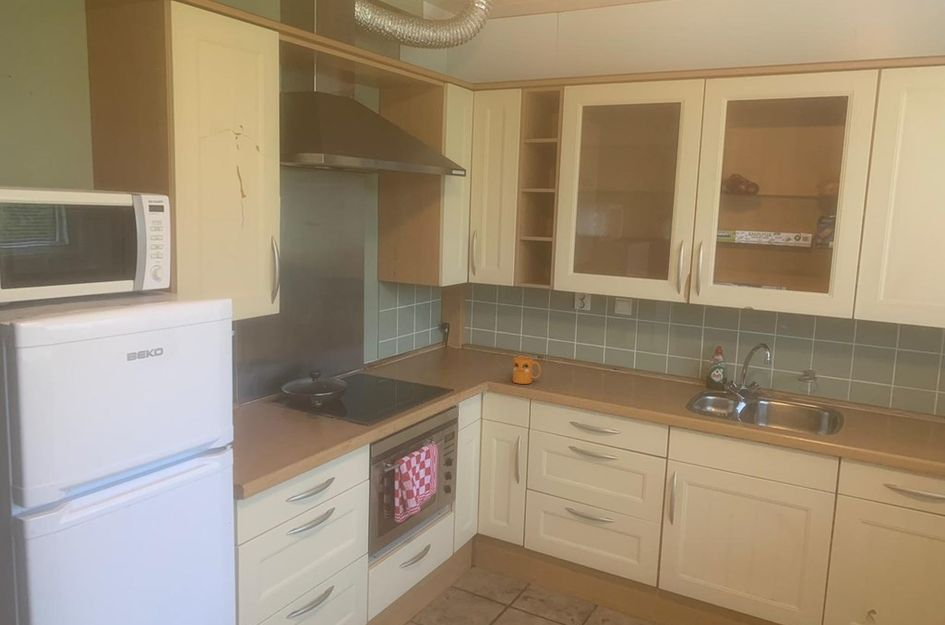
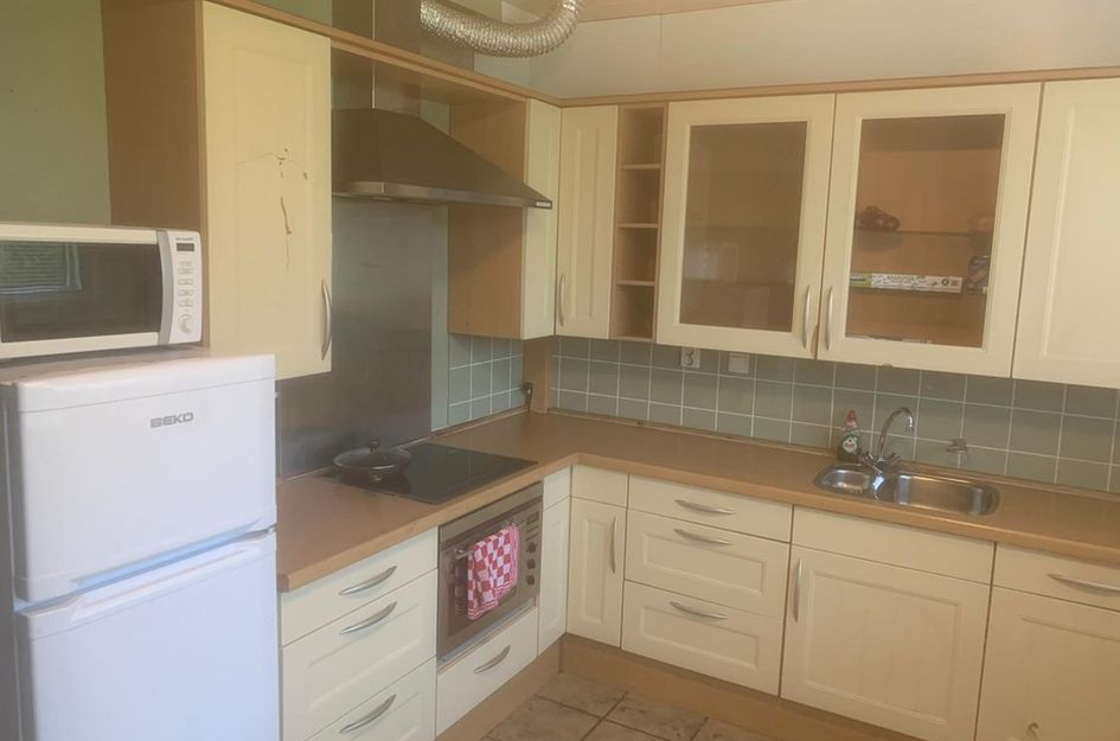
- mug (527, 370)
